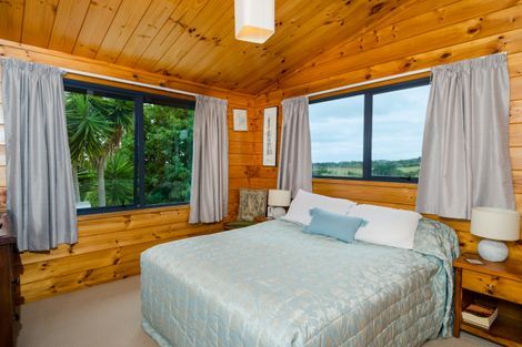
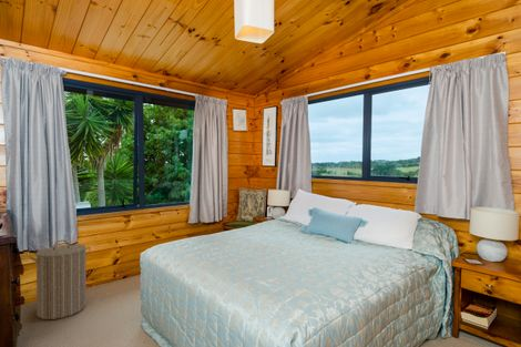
+ laundry hamper (62, 274)
